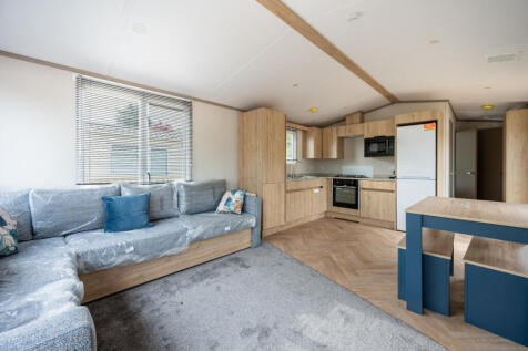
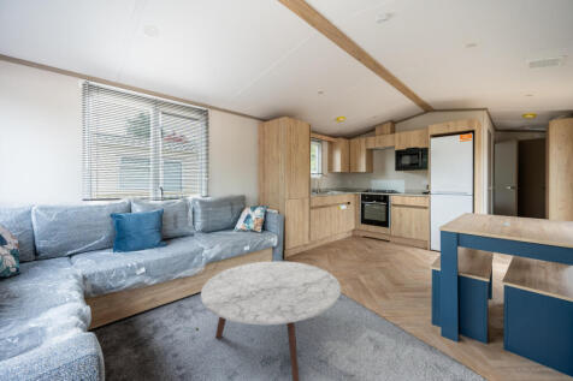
+ coffee table (272, 311)
